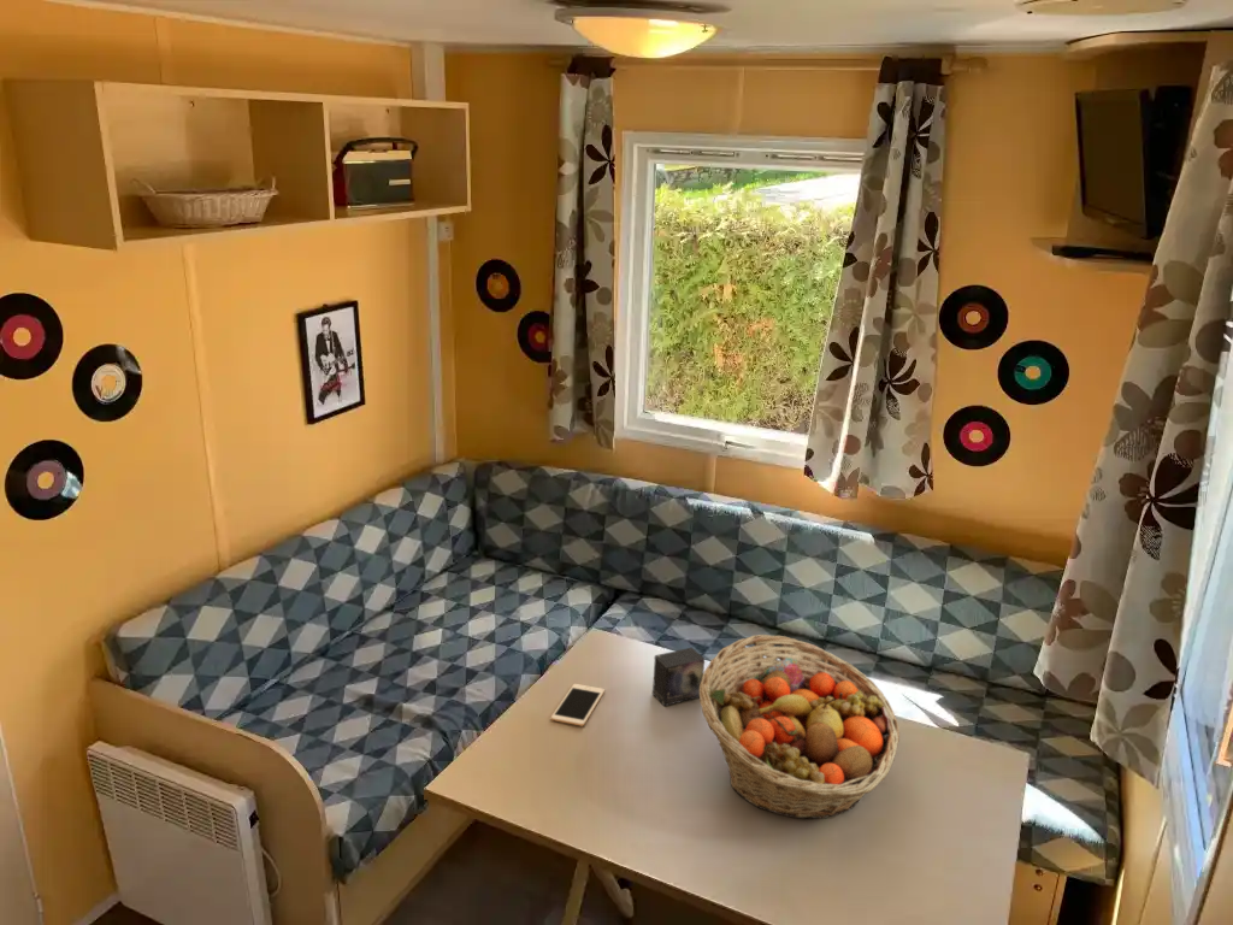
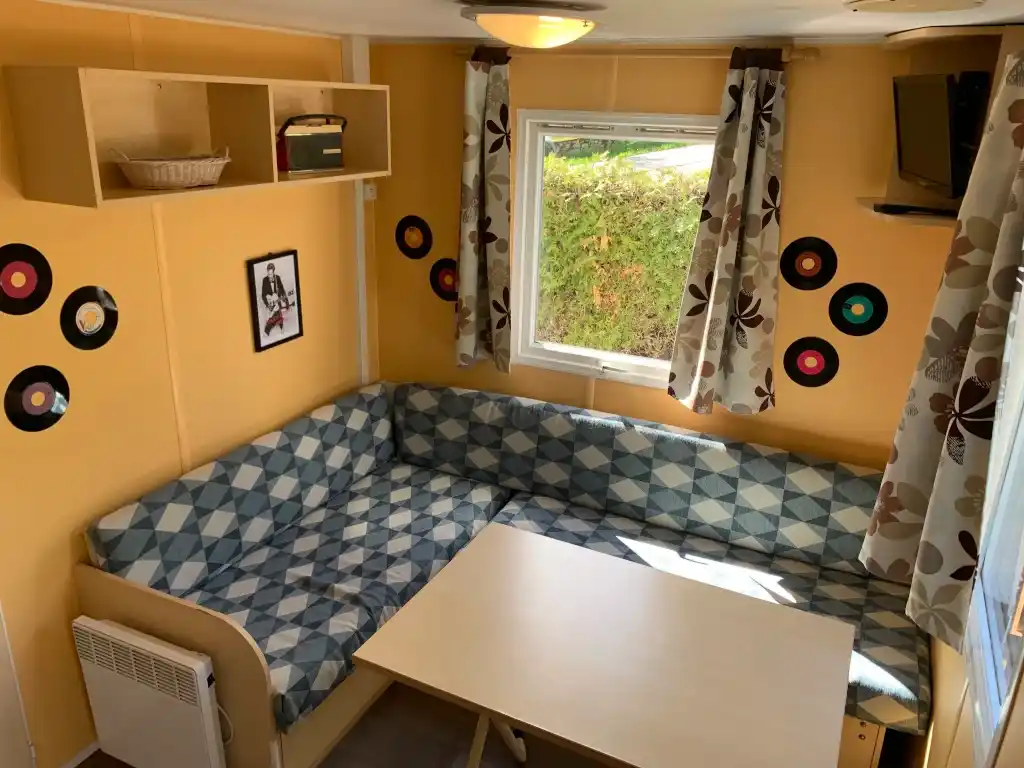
- cell phone (578, 703)
- small box (678, 676)
- fruit basket (797, 723)
